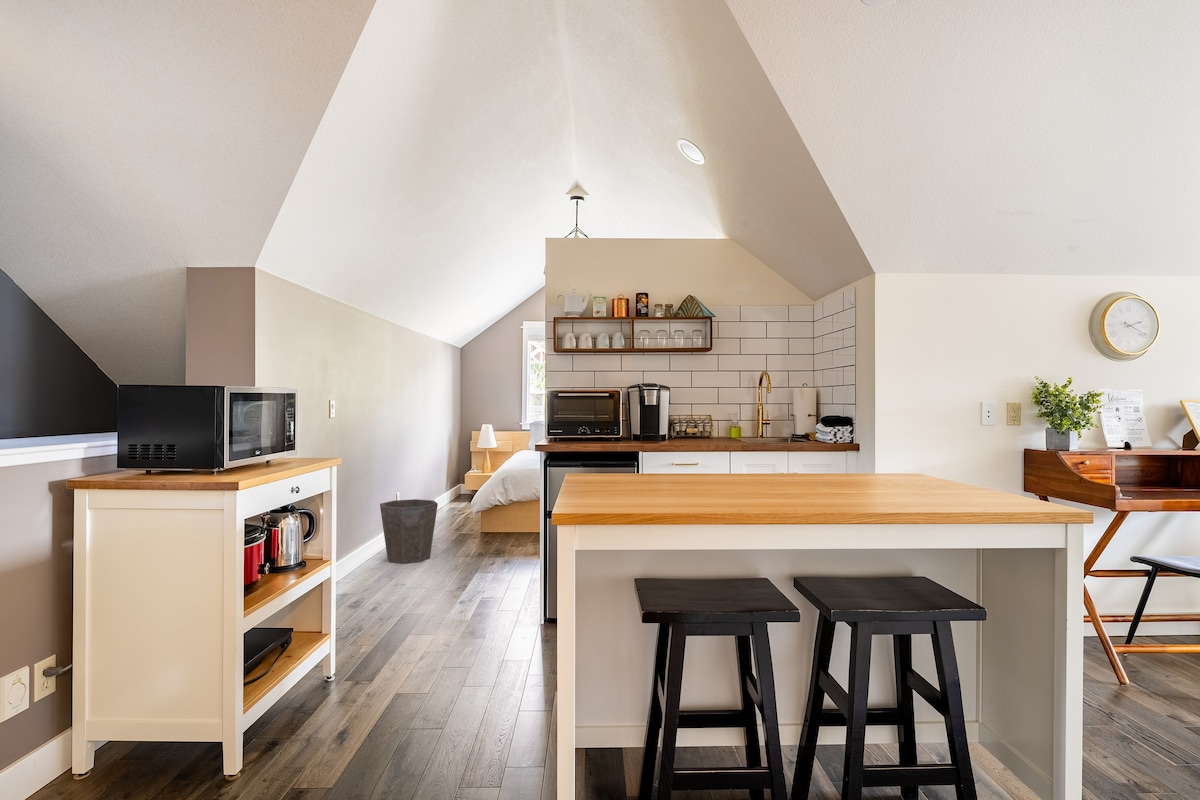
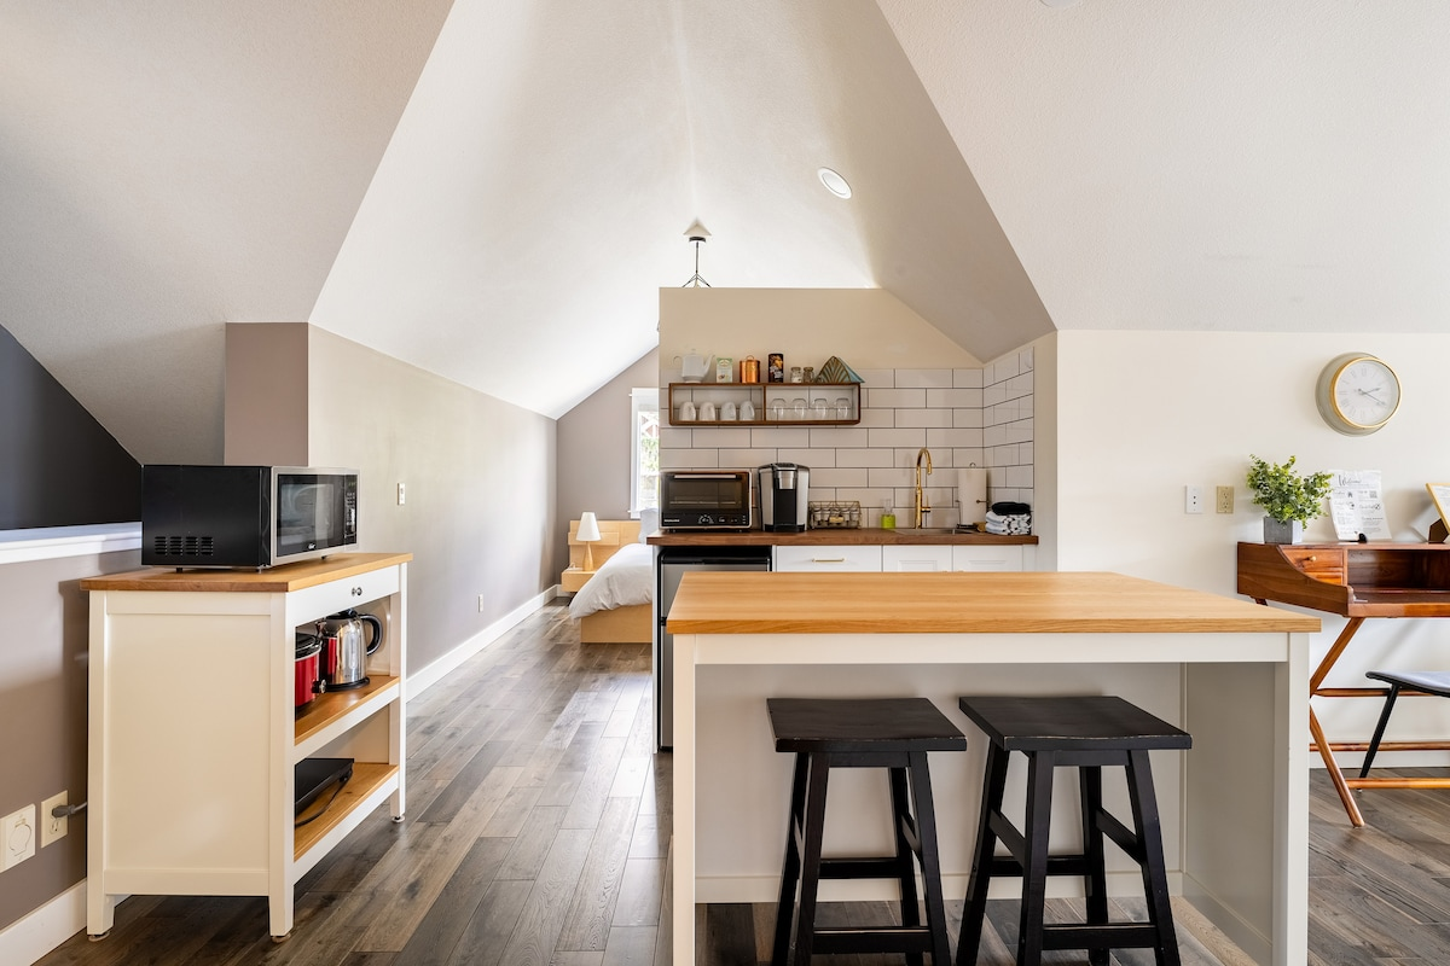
- waste bin (408, 530)
